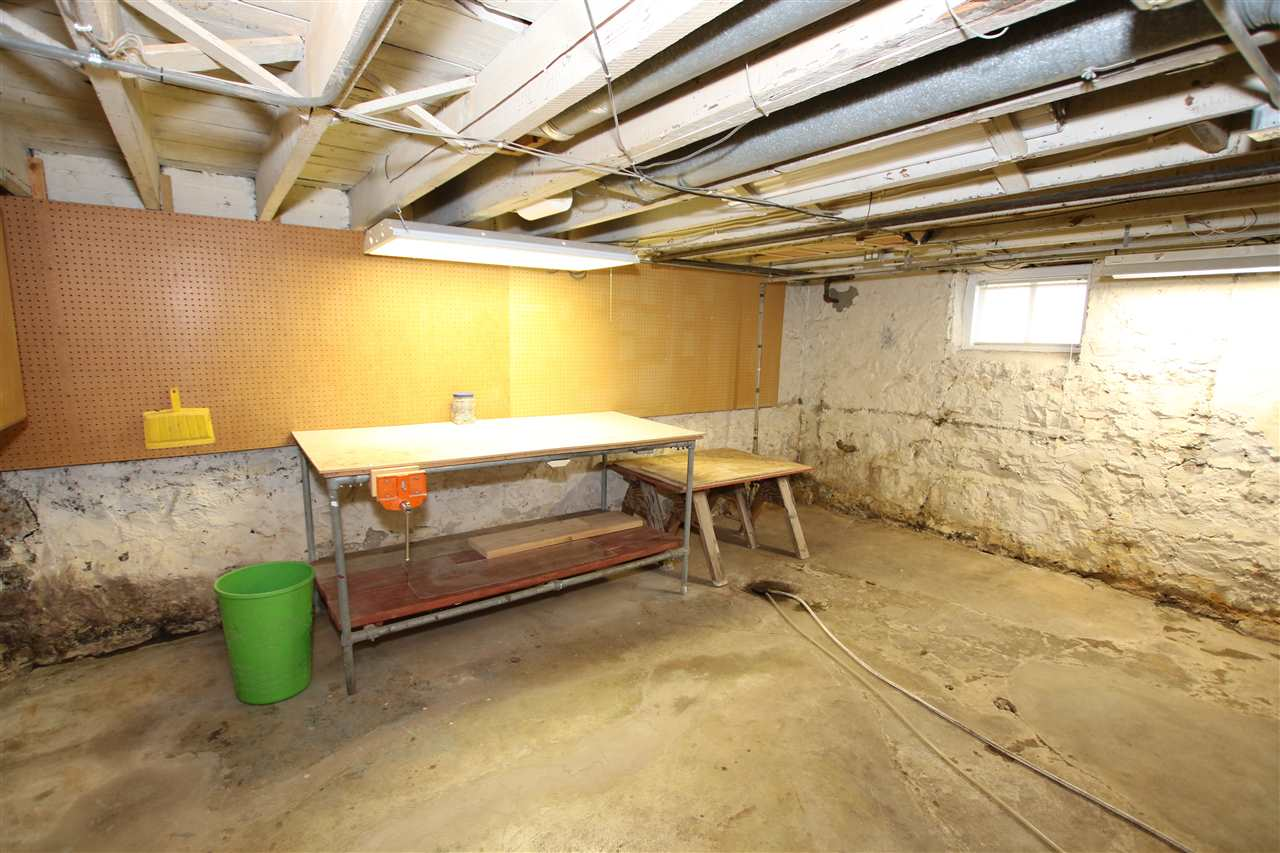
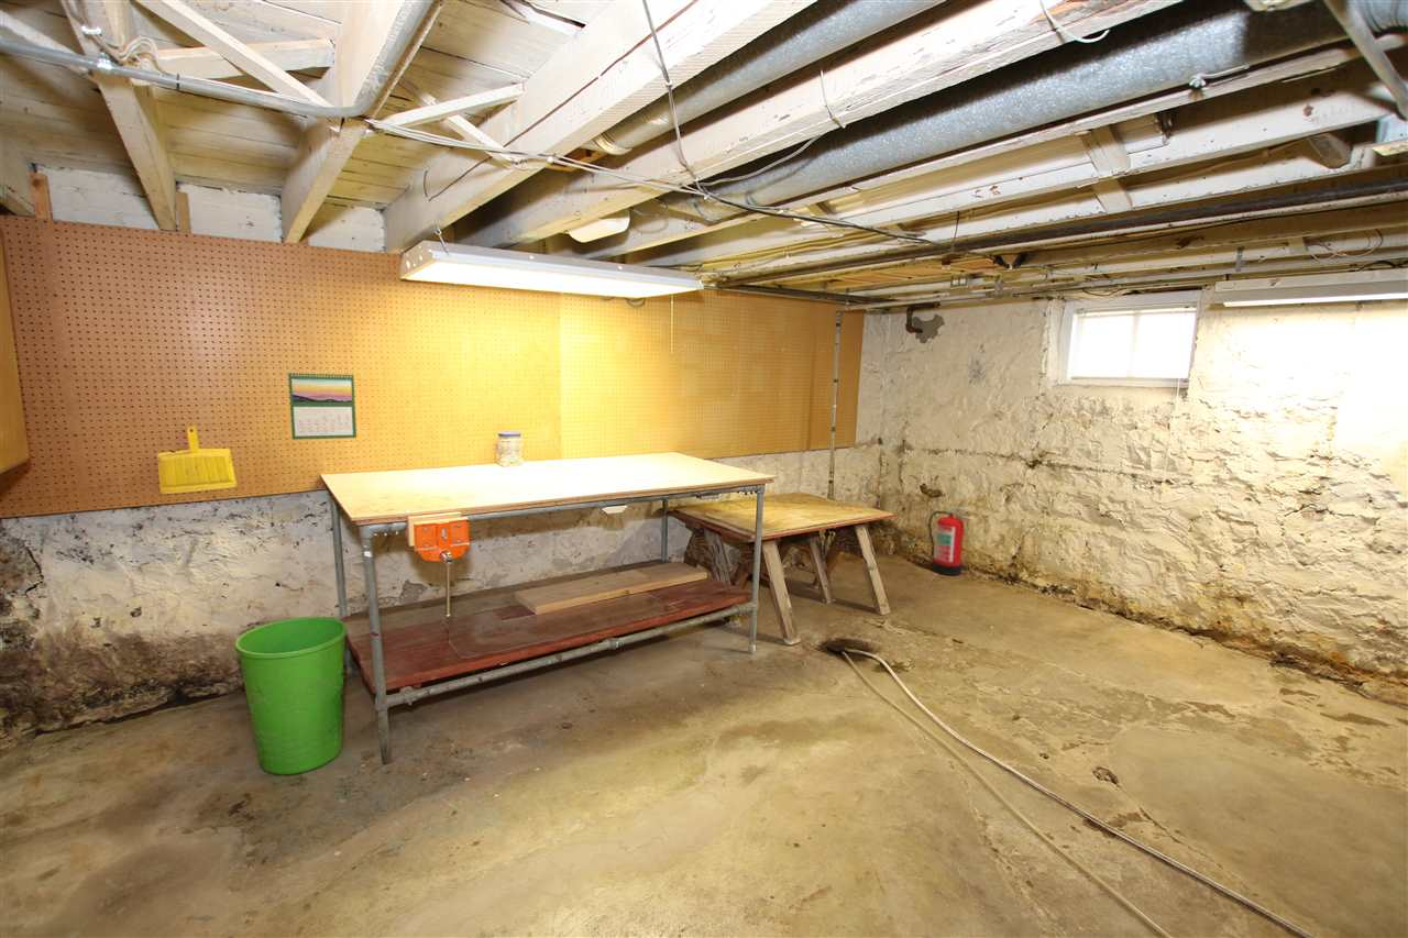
+ calendar (323, 405)
+ fire extinguisher (949, 538)
